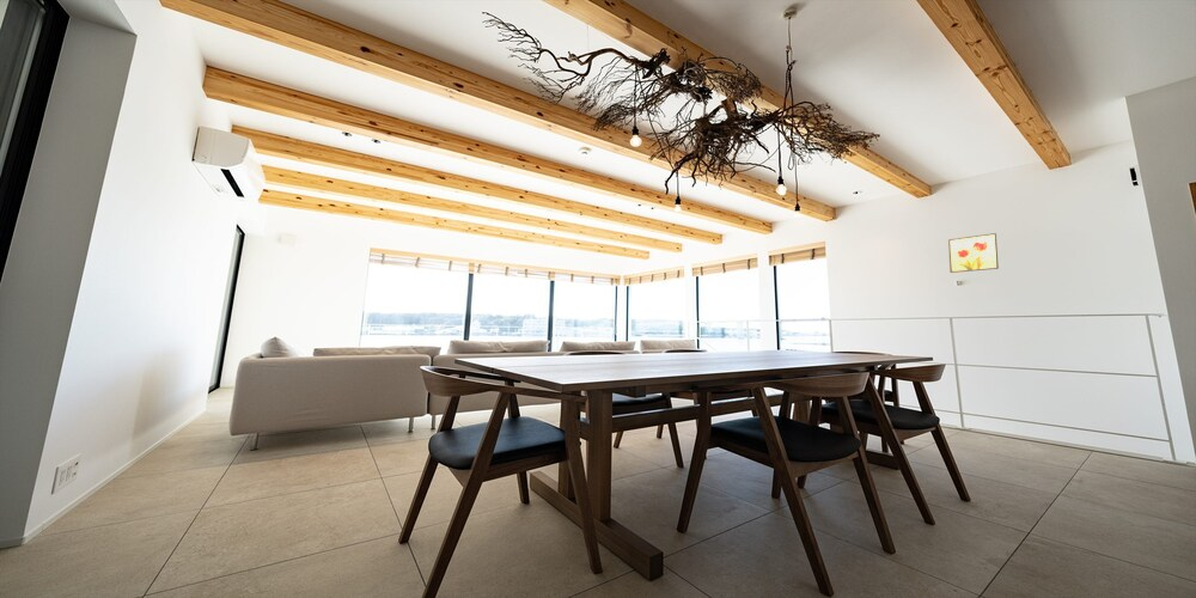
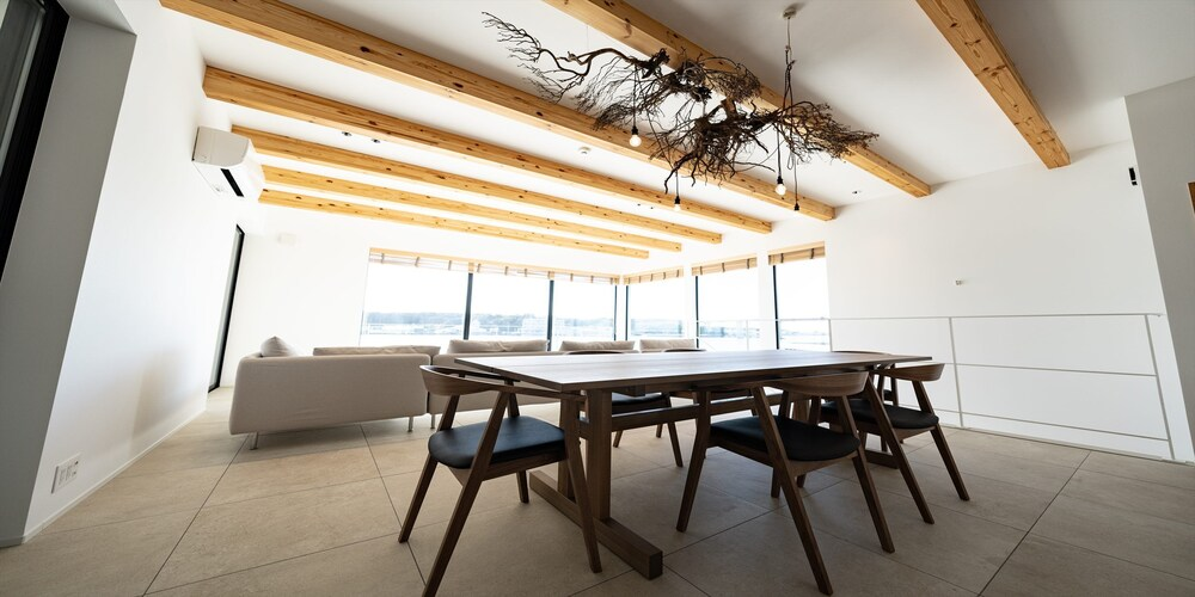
- wall art (972, 254)
